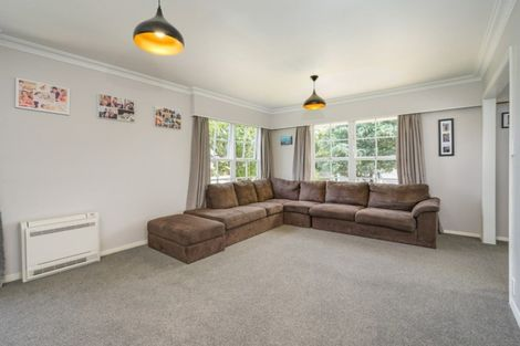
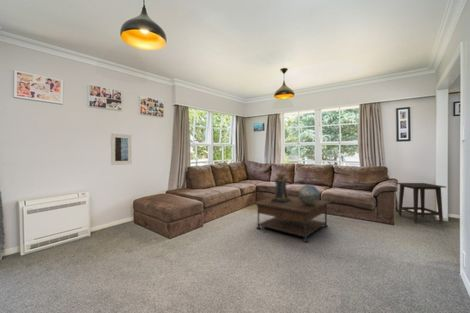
+ side table (417, 202)
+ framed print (121, 149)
+ pedestal (280, 187)
+ decorative globe (308, 194)
+ coffee table (292, 214)
